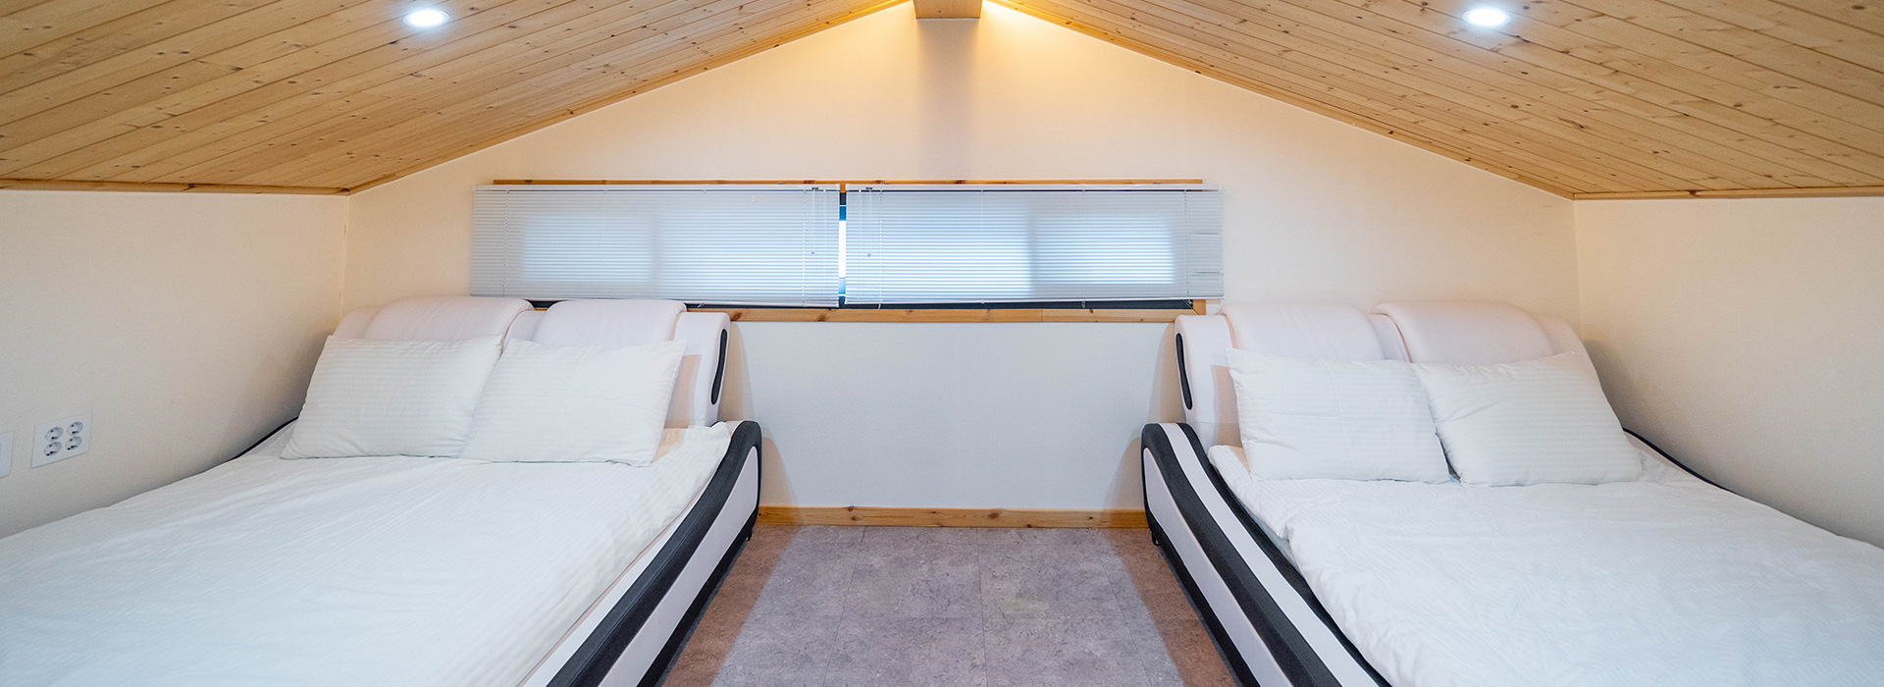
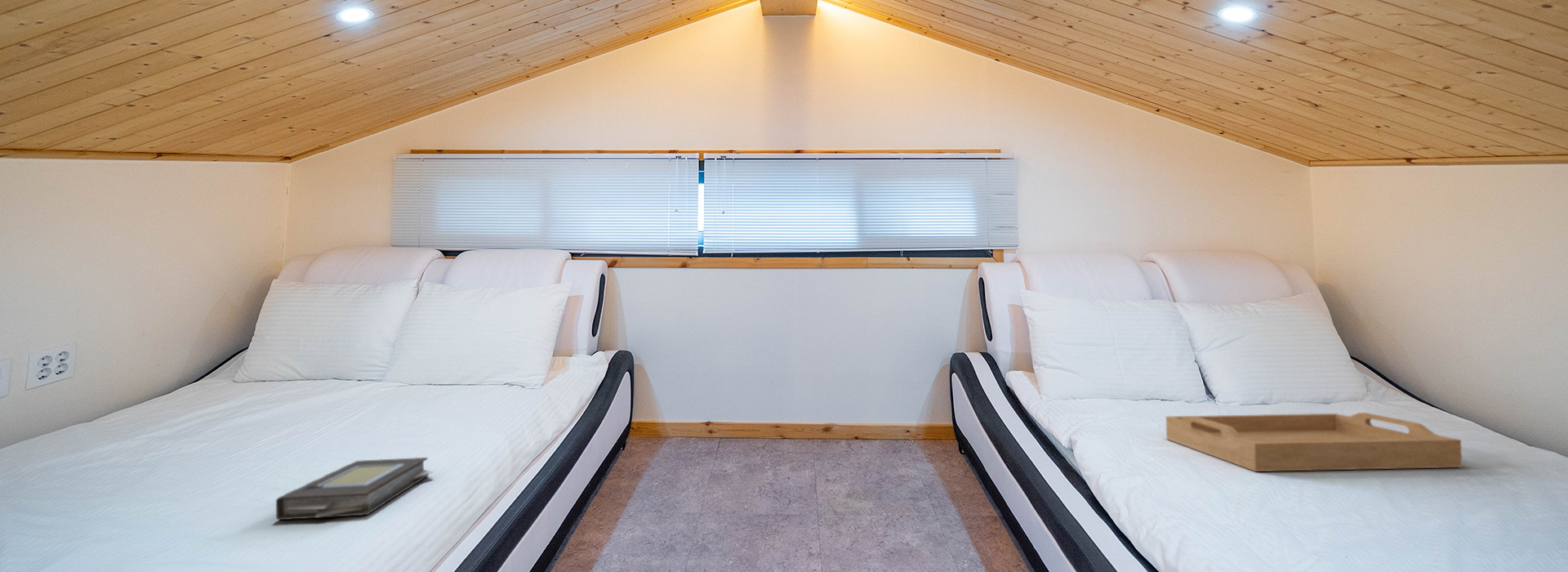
+ serving tray (1299, 436)
+ book (363, 485)
